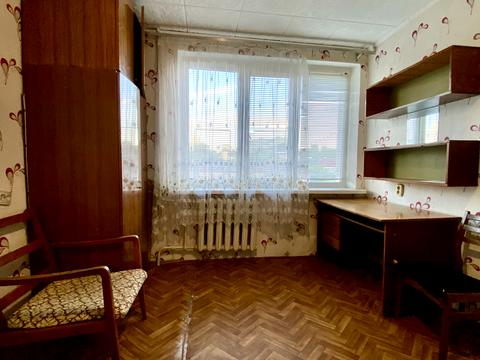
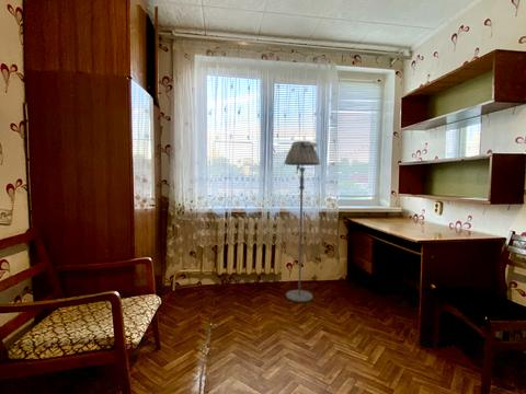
+ floor lamp (300, 220)
